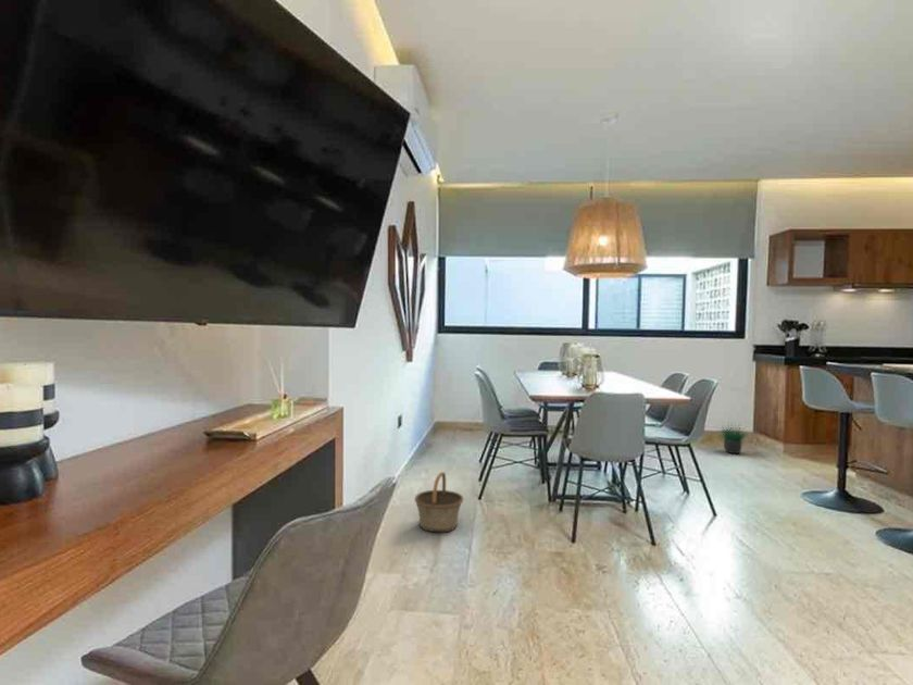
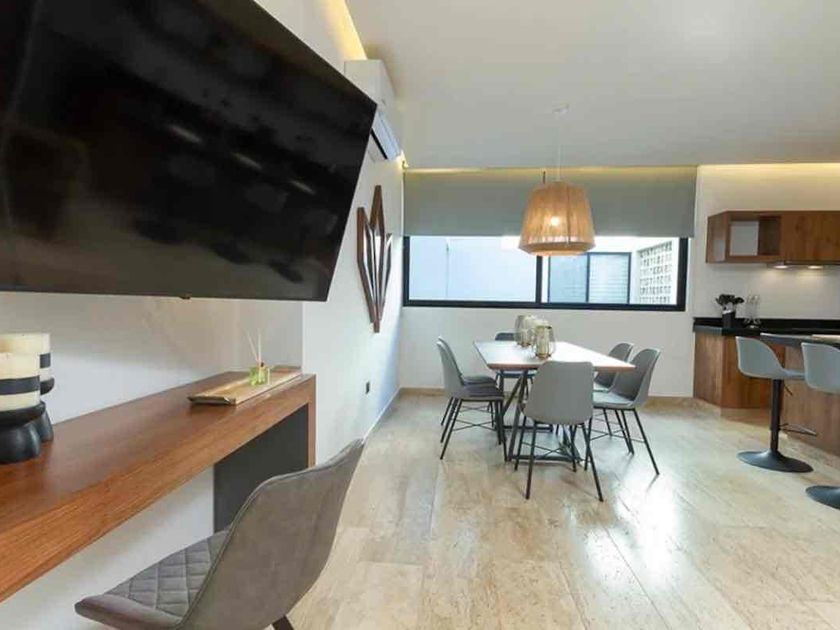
- potted plant (733, 434)
- basket (439, 499)
